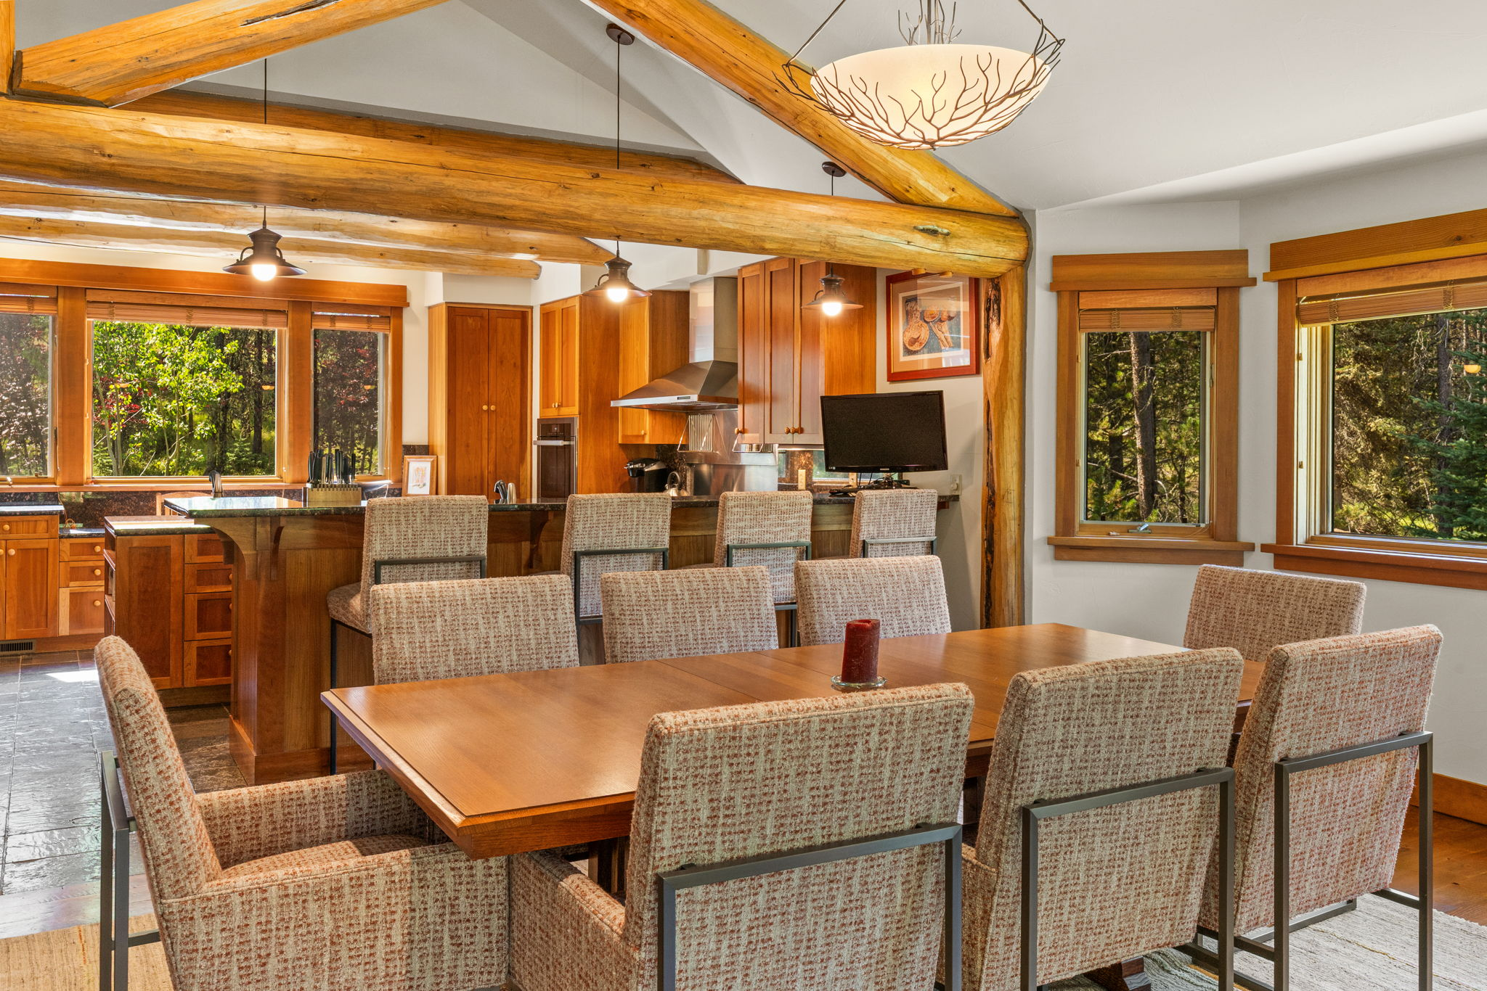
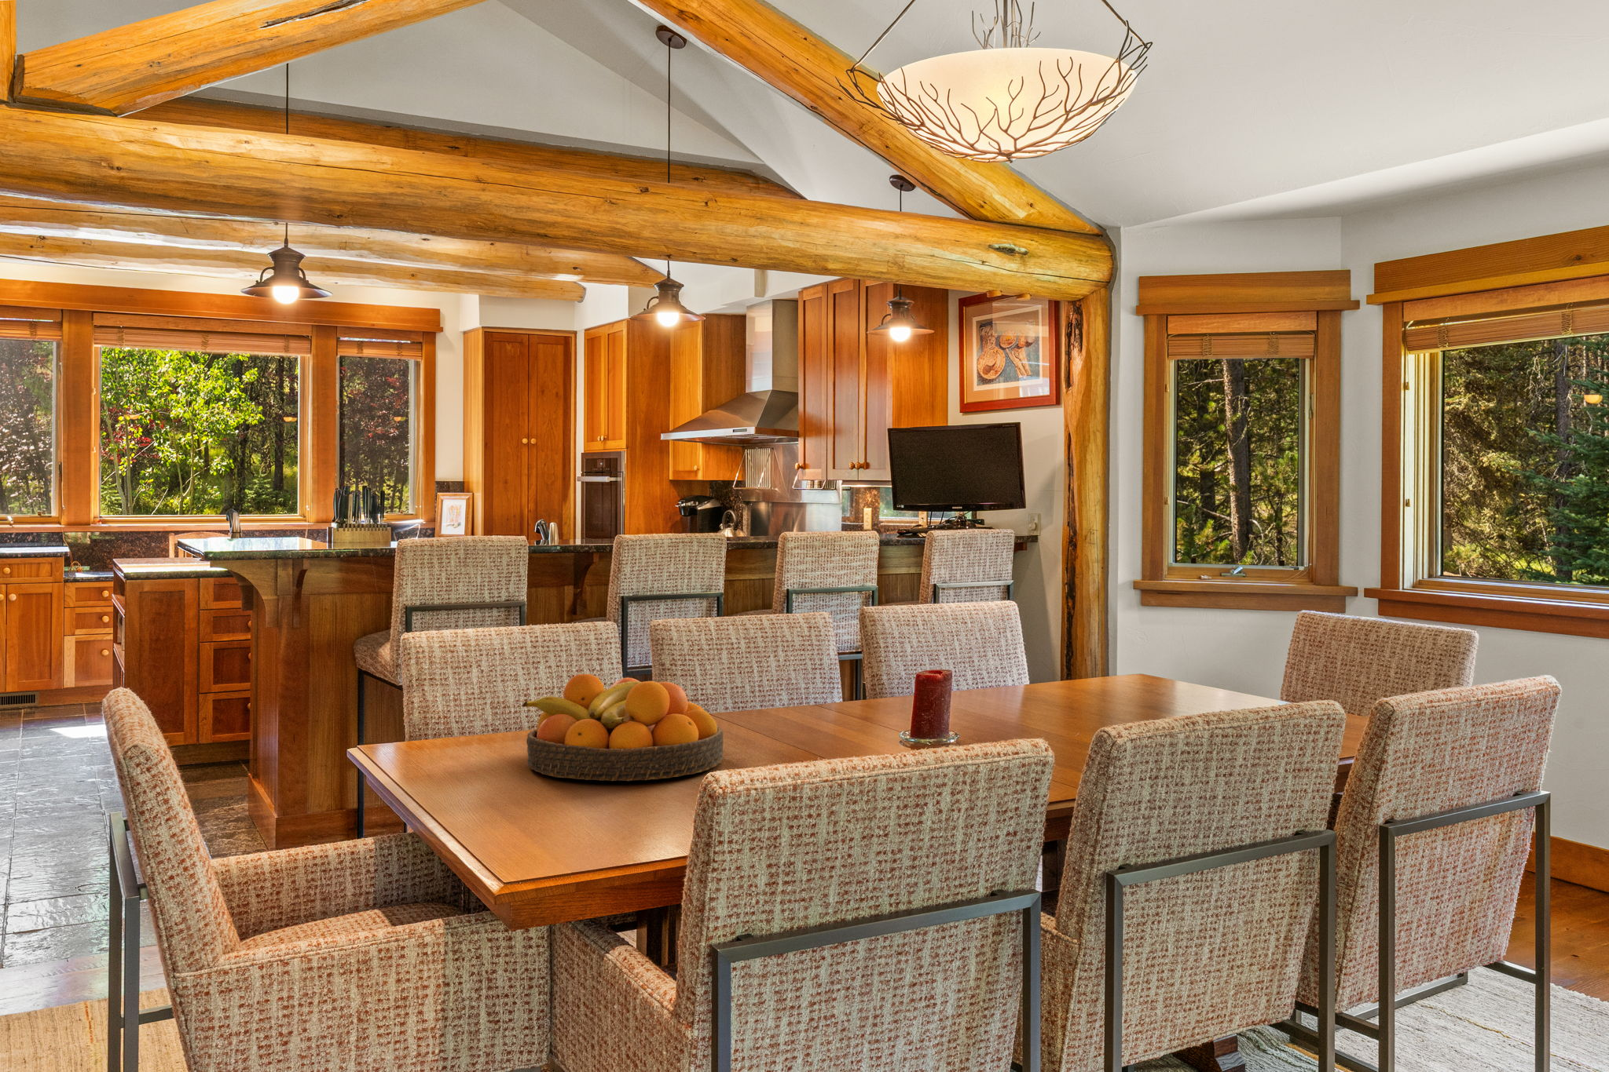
+ fruit bowl (626, 718)
